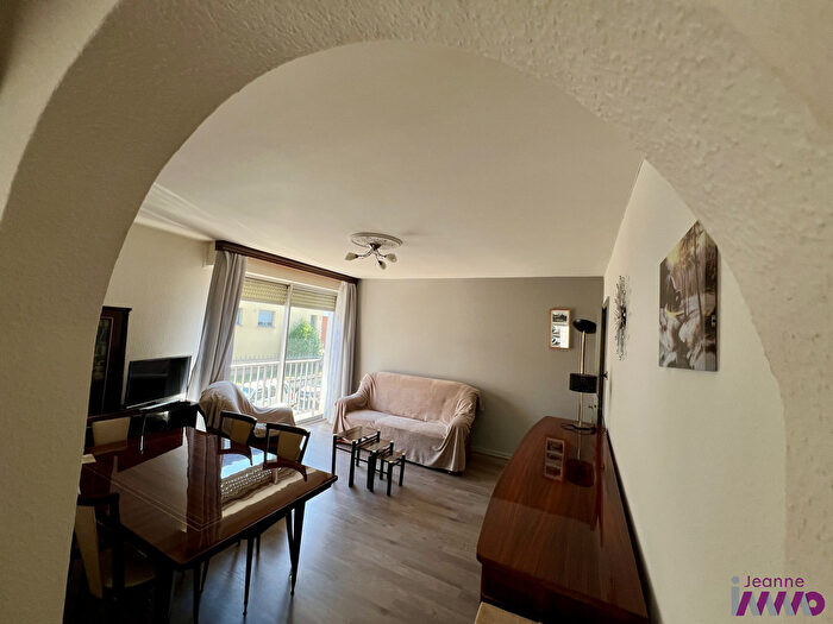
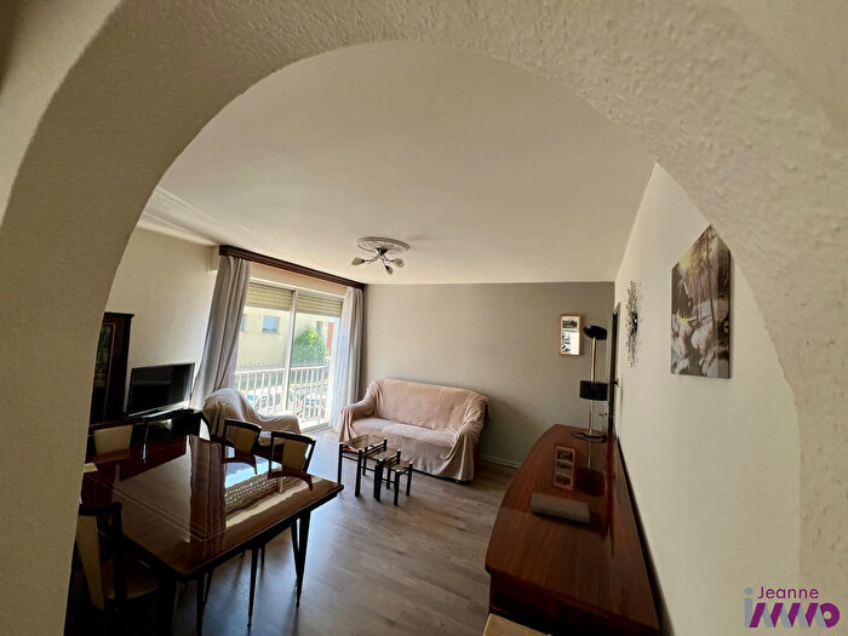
+ notebook (558, 506)
